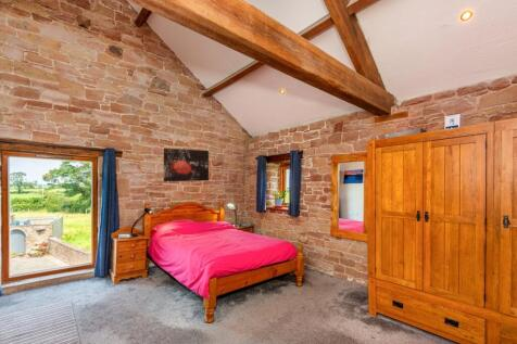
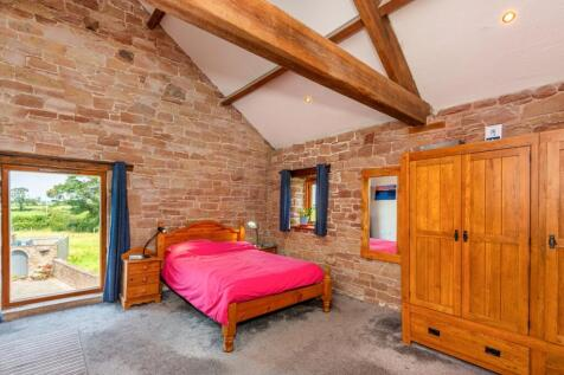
- wall art (187, 165)
